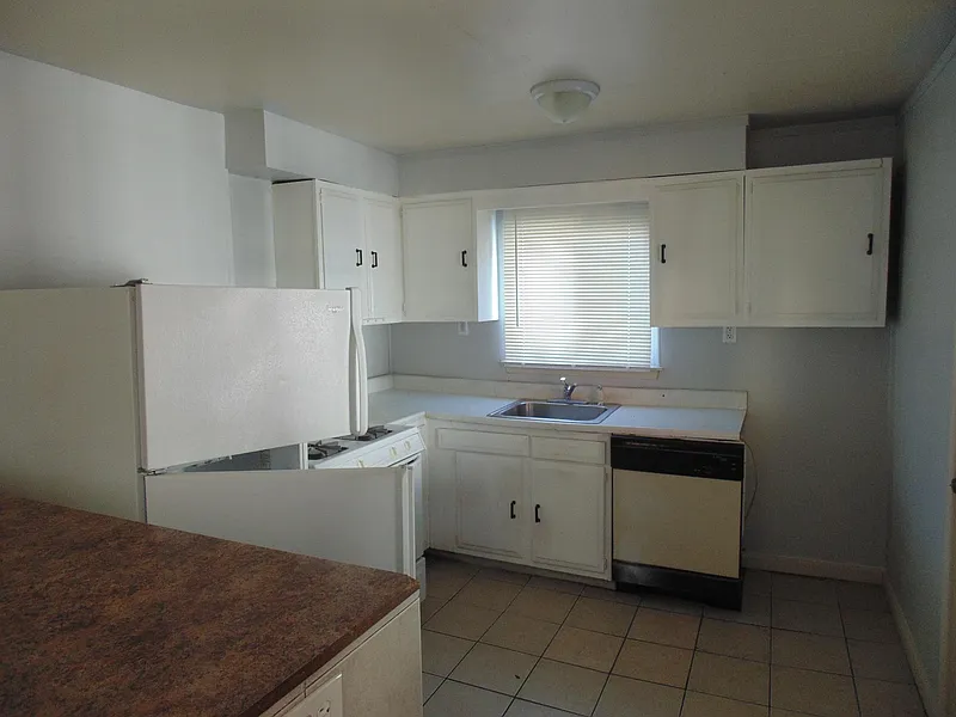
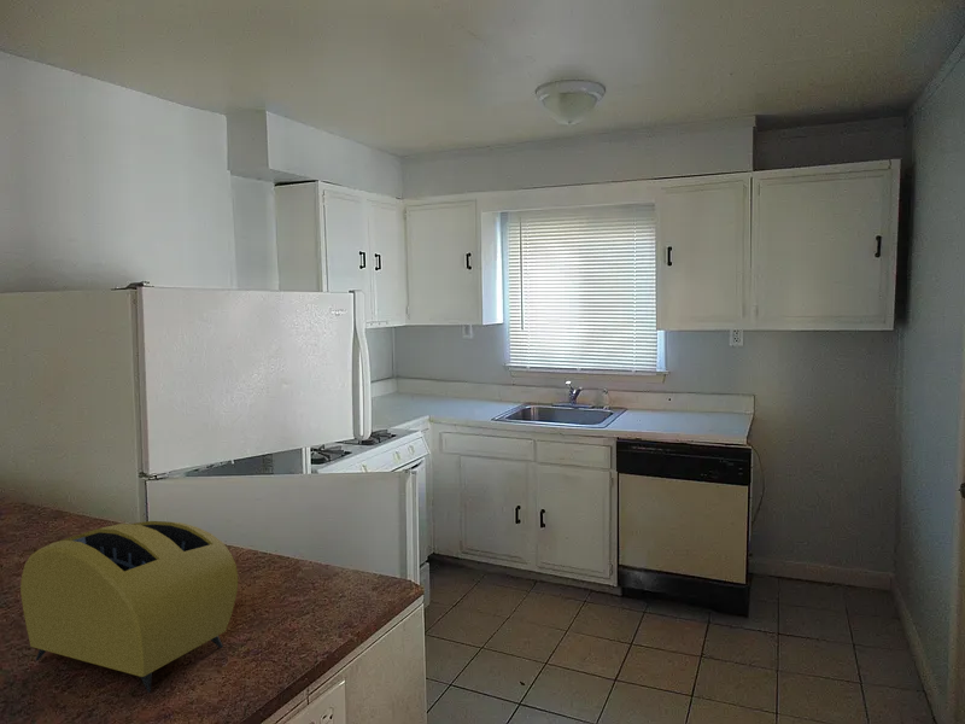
+ toaster (127, 589)
